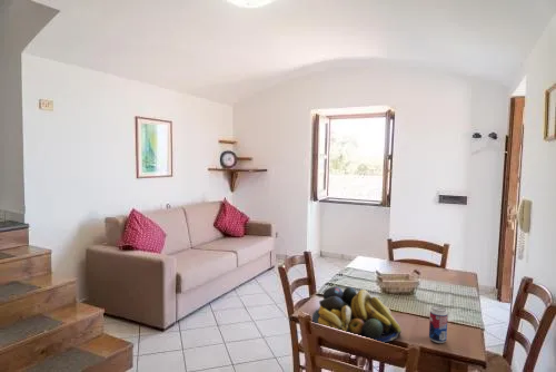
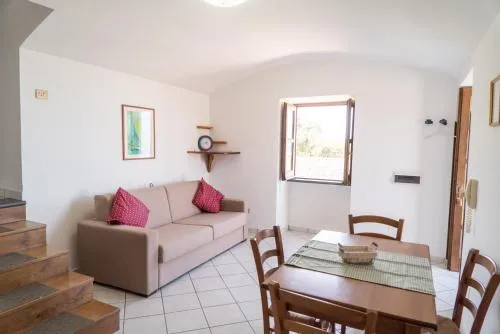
- fruit bowl (355, 306)
- beverage can (438, 324)
